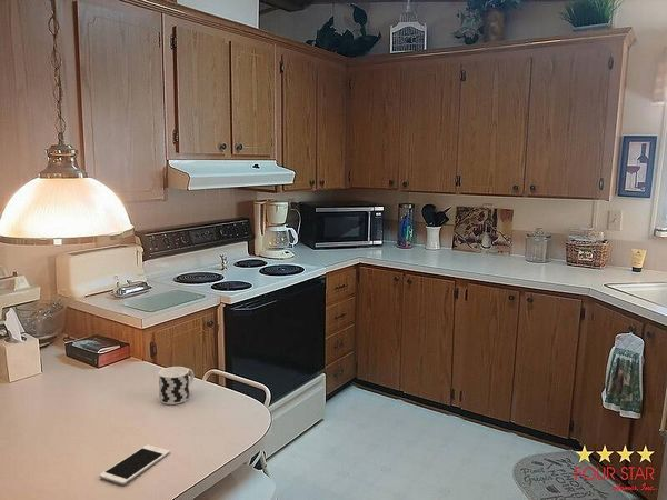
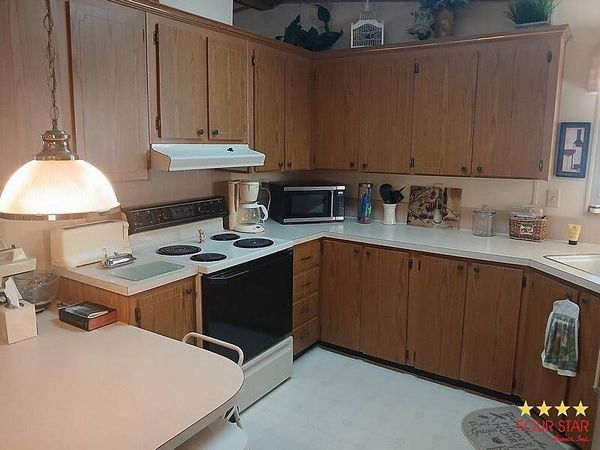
- cup (178, 383)
- cell phone (136, 463)
